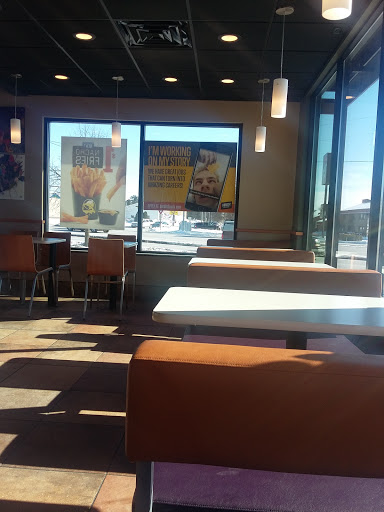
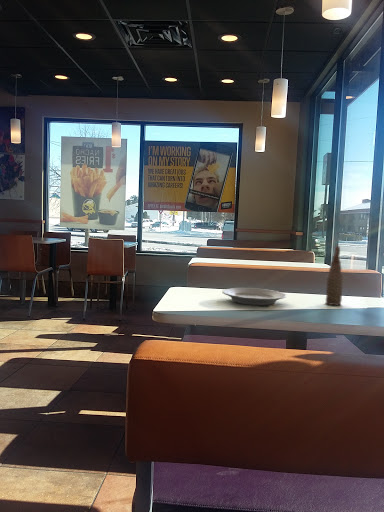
+ bottle (335, 275)
+ plate (253, 296)
